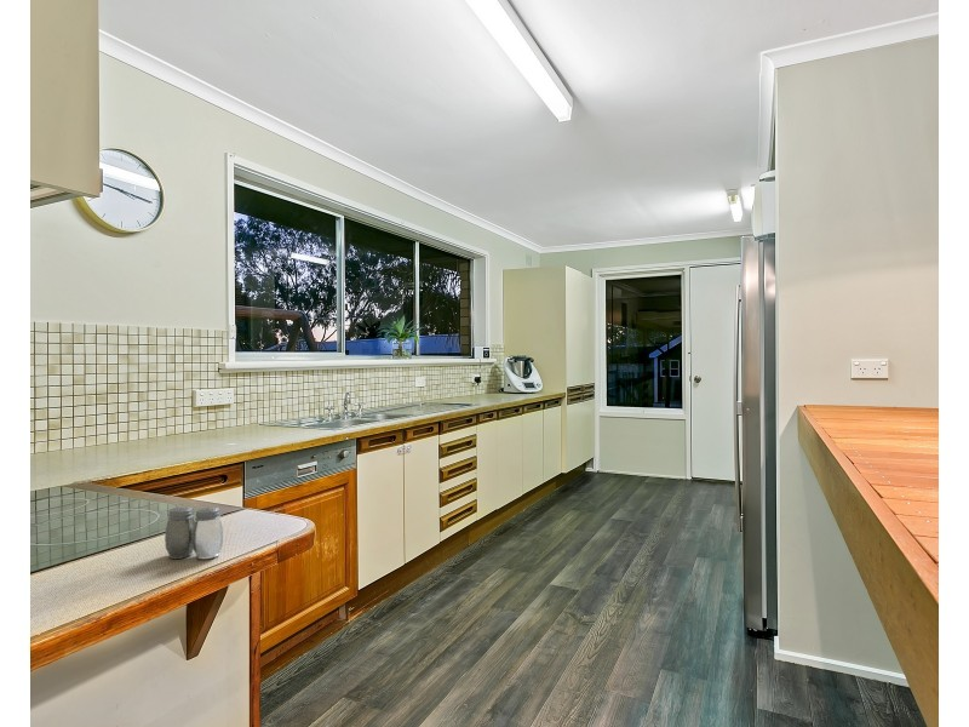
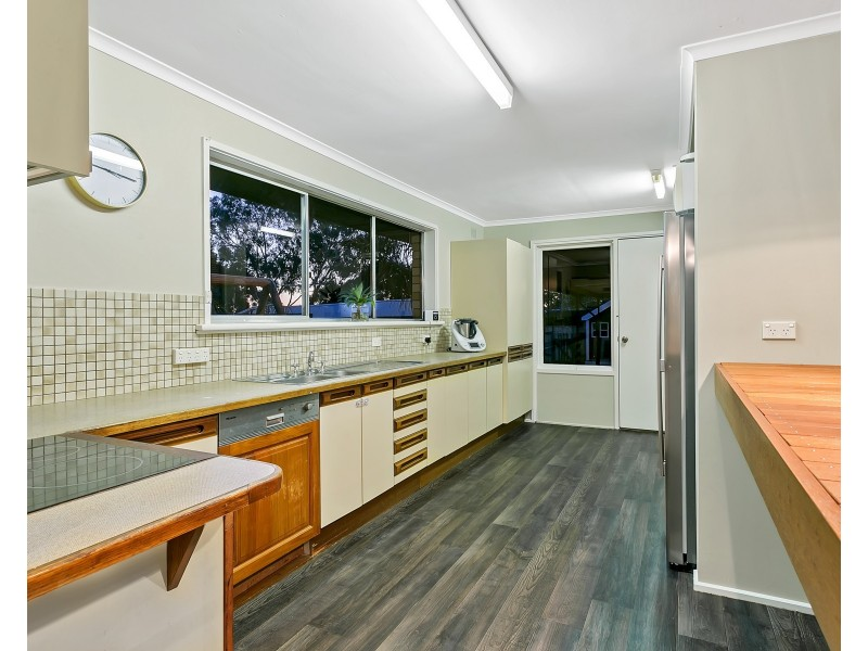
- salt and pepper shaker (194, 531)
